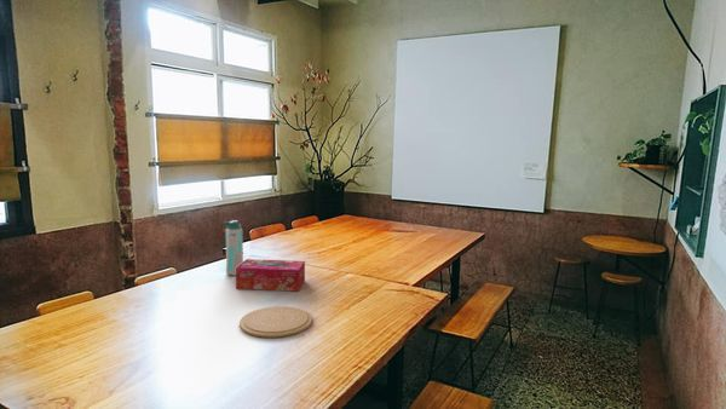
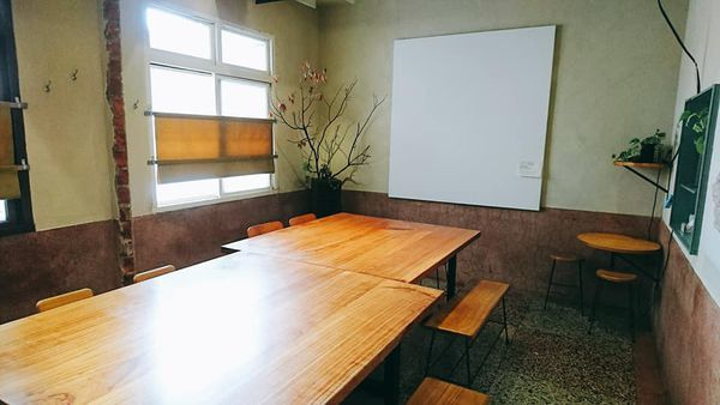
- tissue box (271, 273)
- plate (276, 319)
- water bottle (234, 247)
